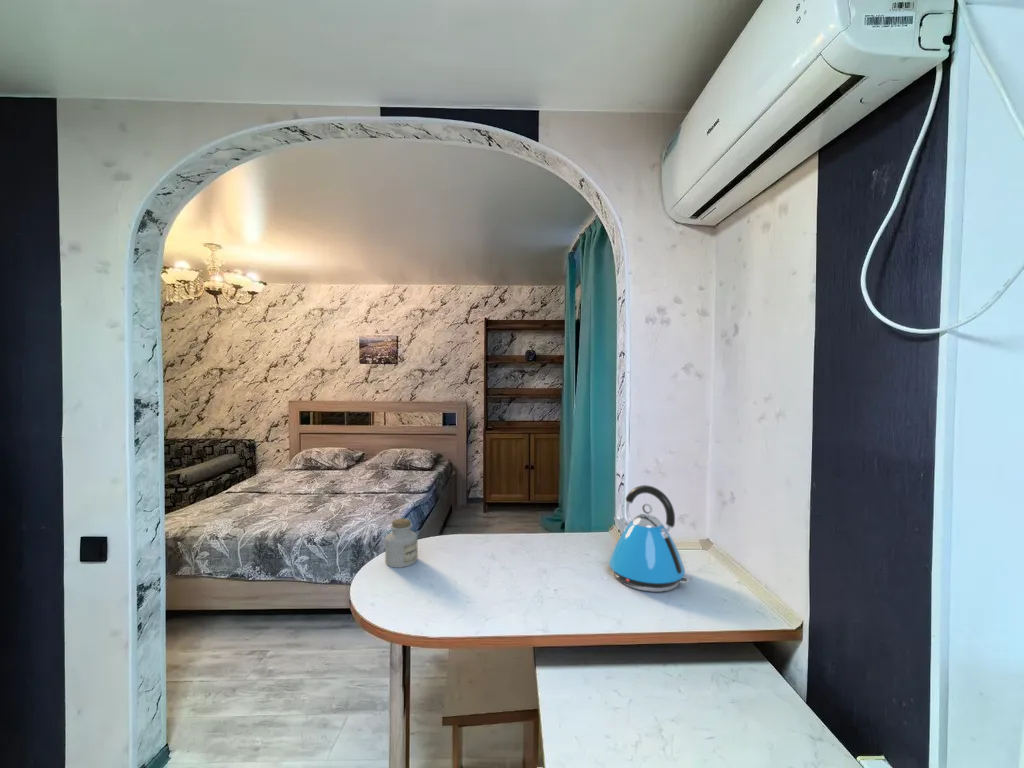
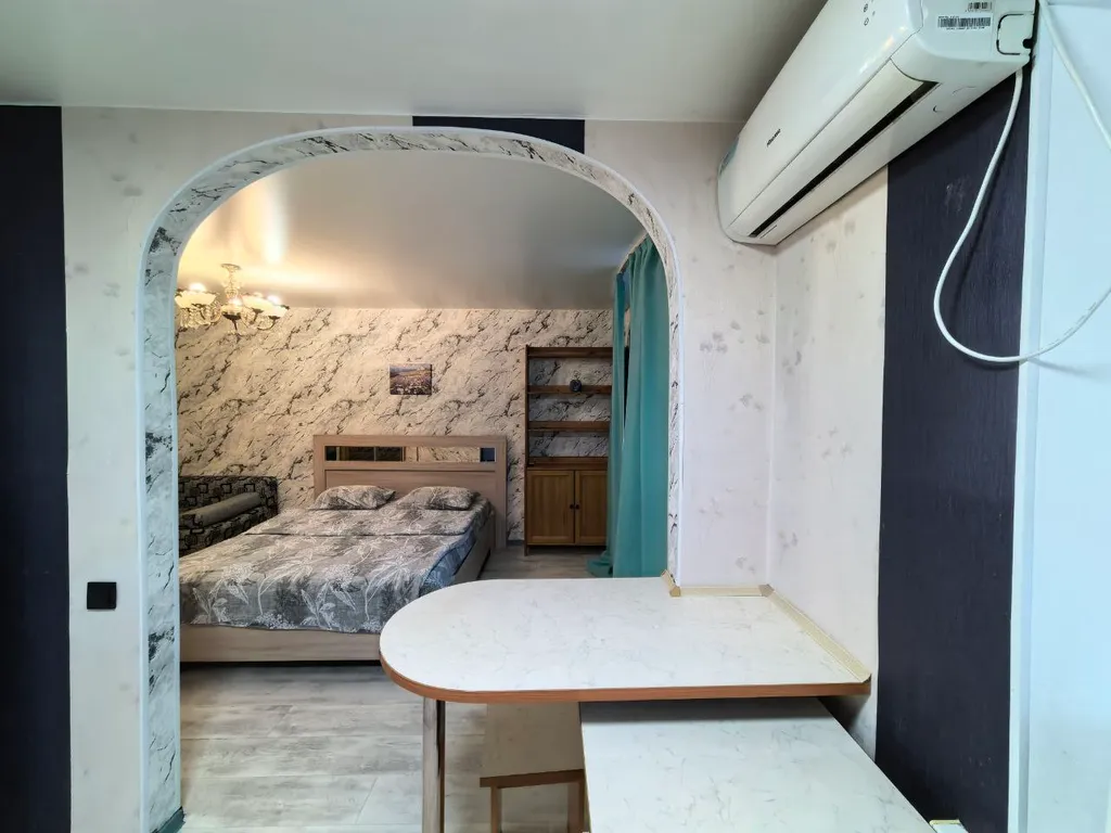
- jar (401, 541)
- kettle (649, 531)
